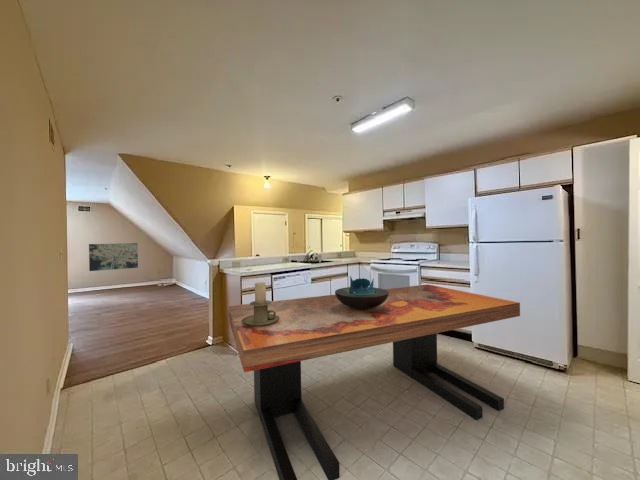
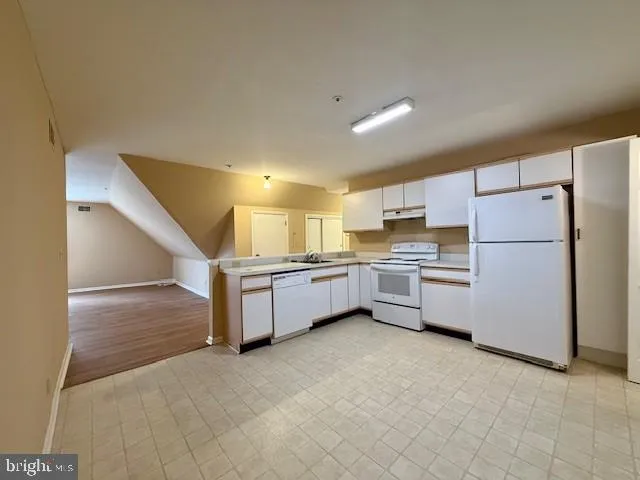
- decorative bowl (361, 291)
- dining table (370, 346)
- candle holder (260, 301)
- wall art (114, 256)
